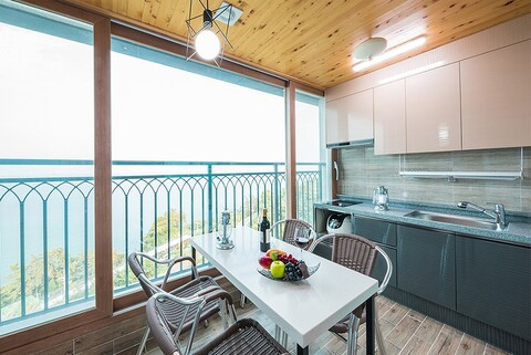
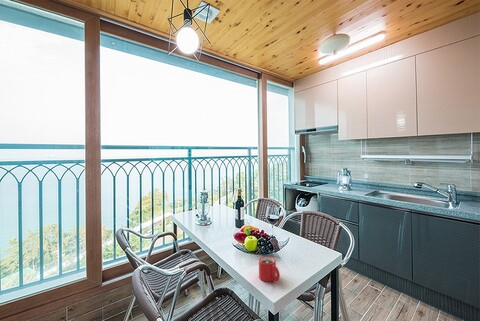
+ mug (270, 270)
